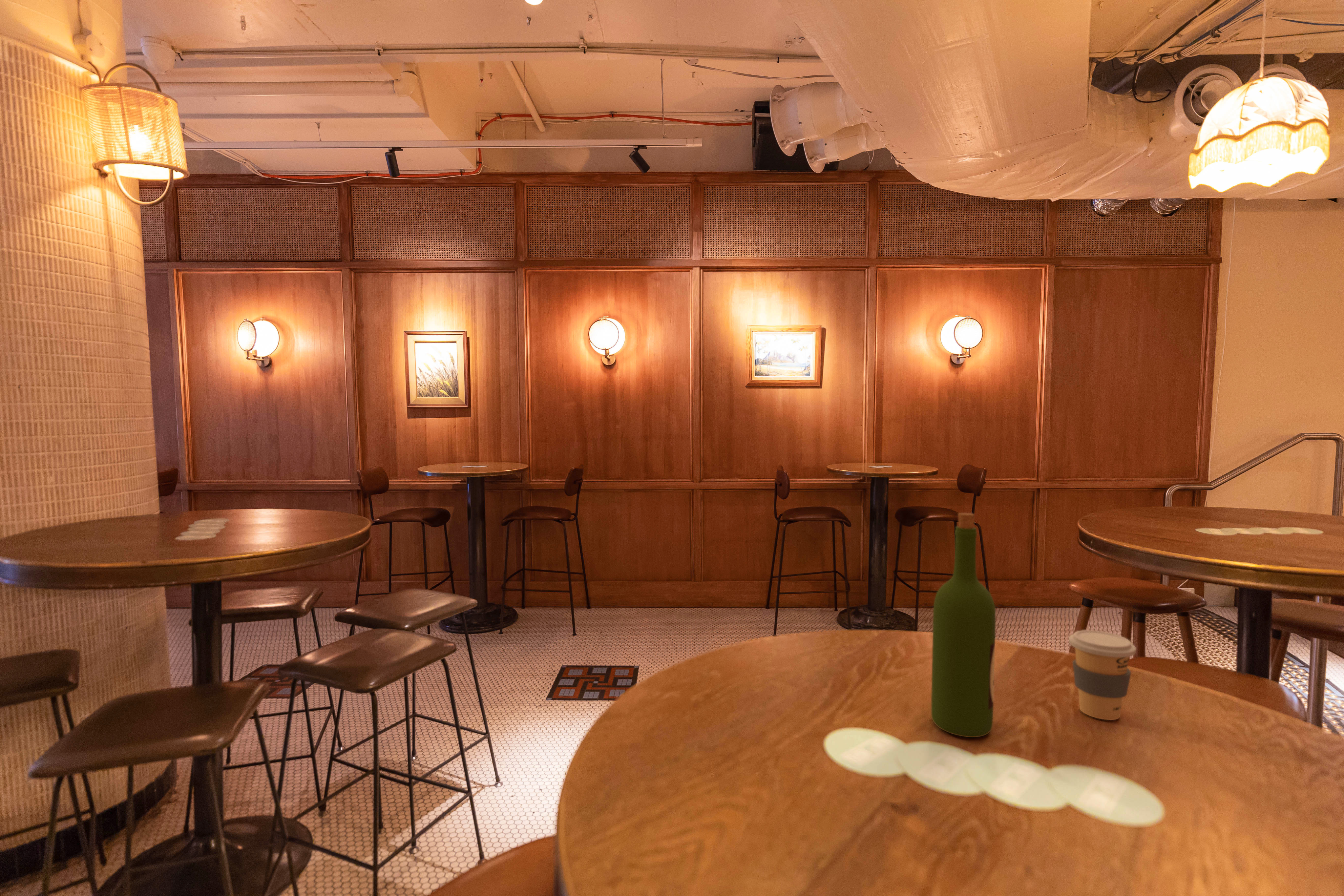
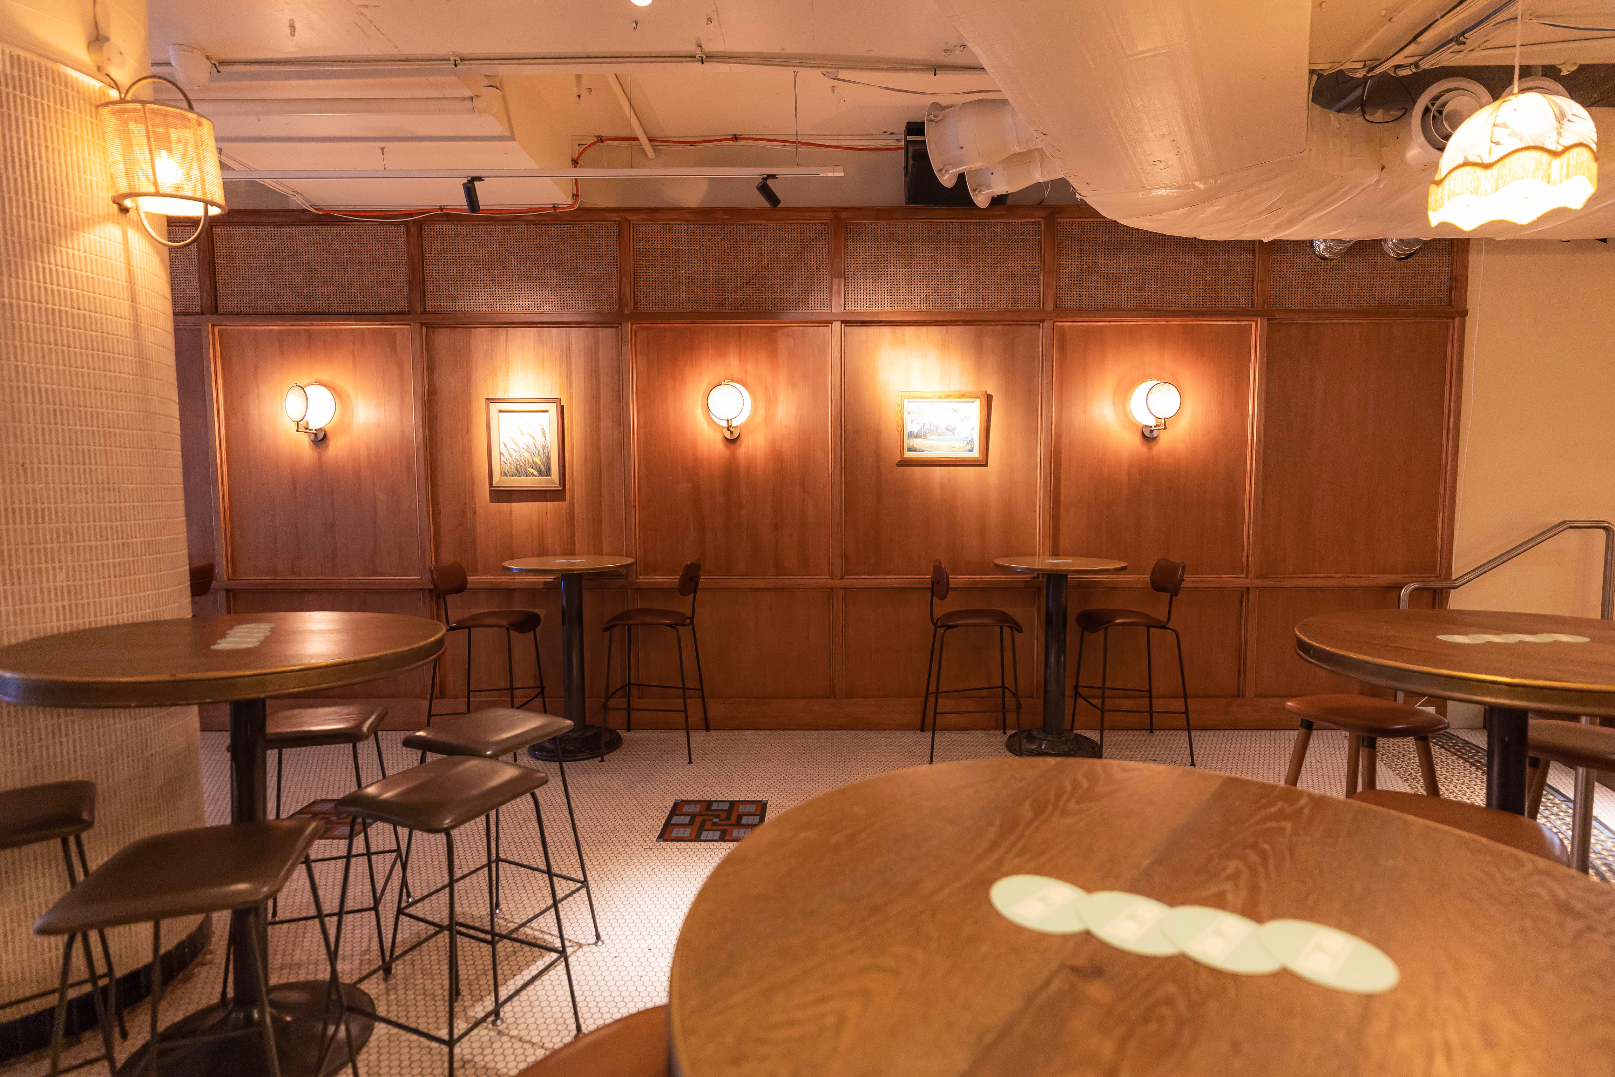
- coffee cup (1100, 675)
- wine bottle (964, 620)
